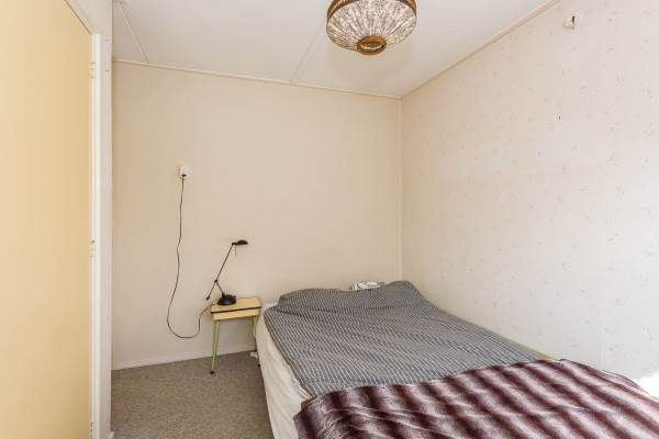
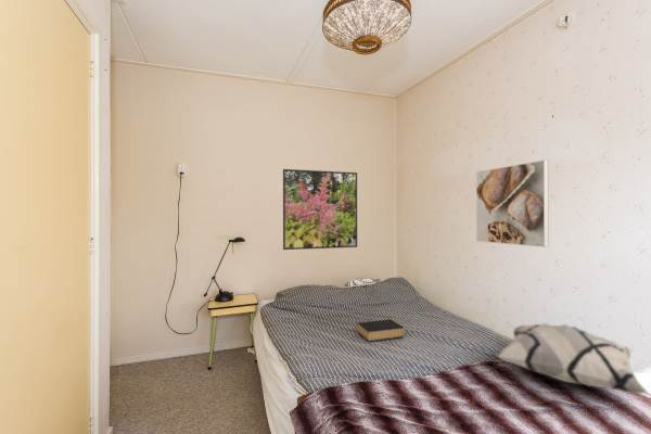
+ decorative pillow (565, 353)
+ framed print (508, 205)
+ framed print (321, 209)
+ book (380, 330)
